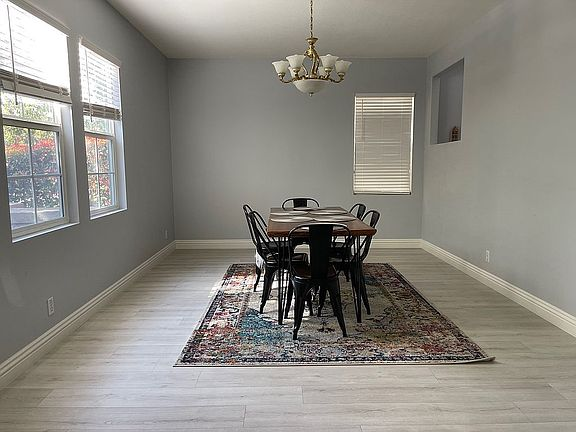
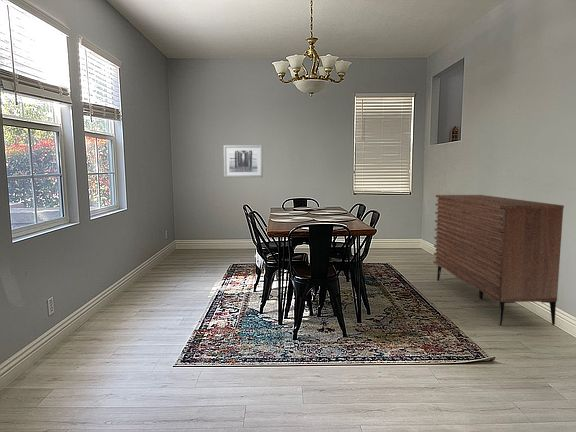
+ wall art (243, 161)
+ sideboard (486, 249)
